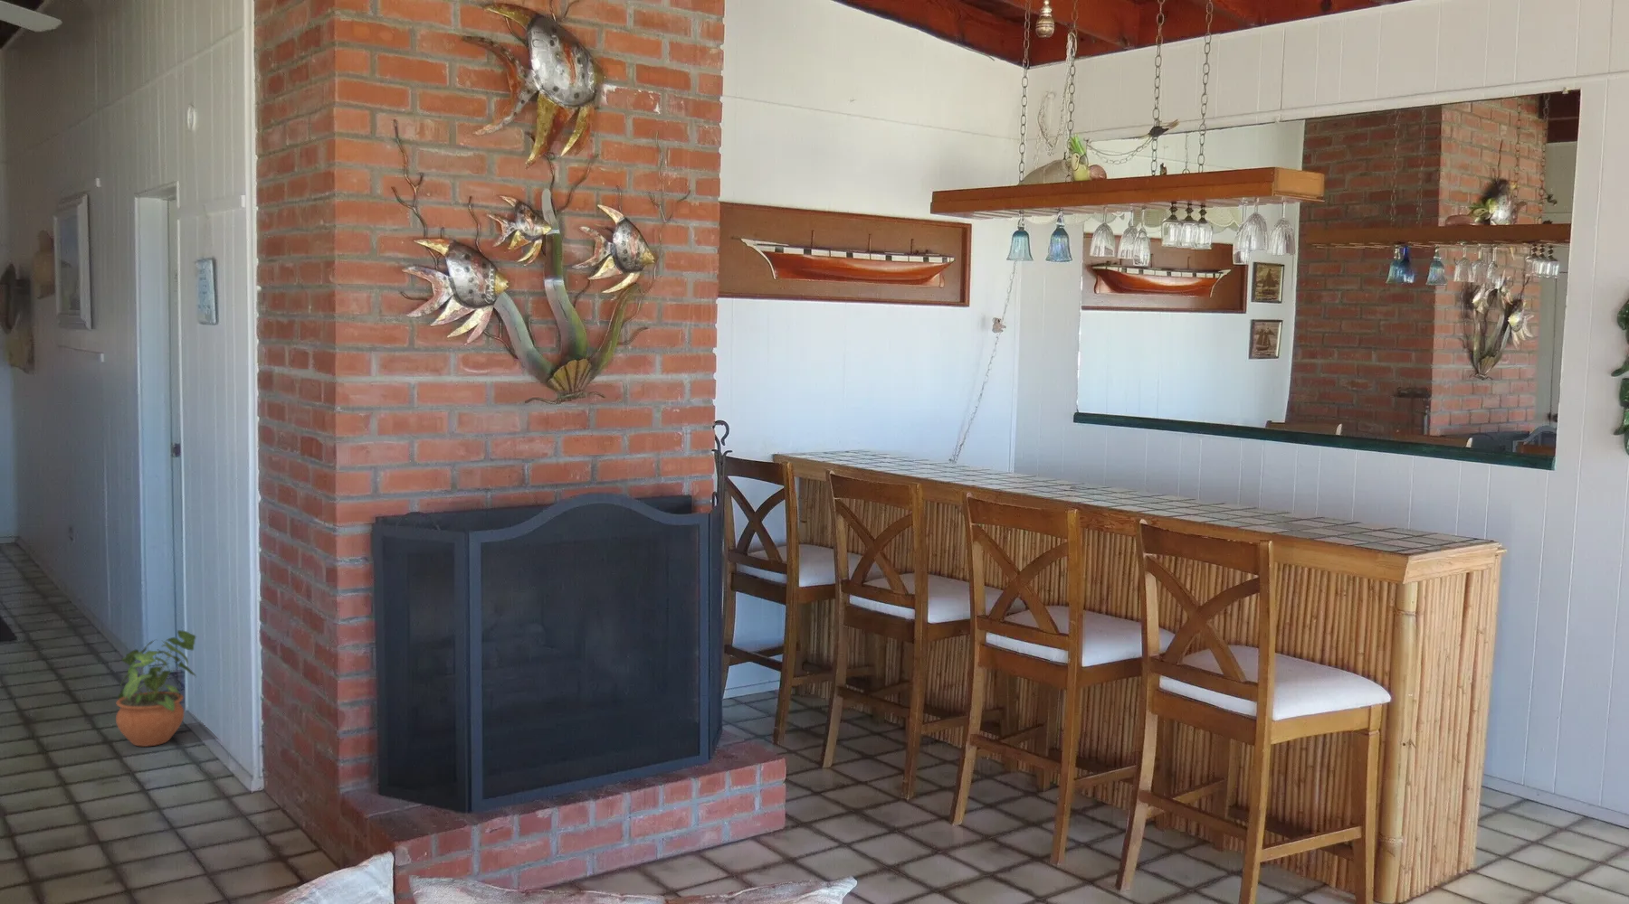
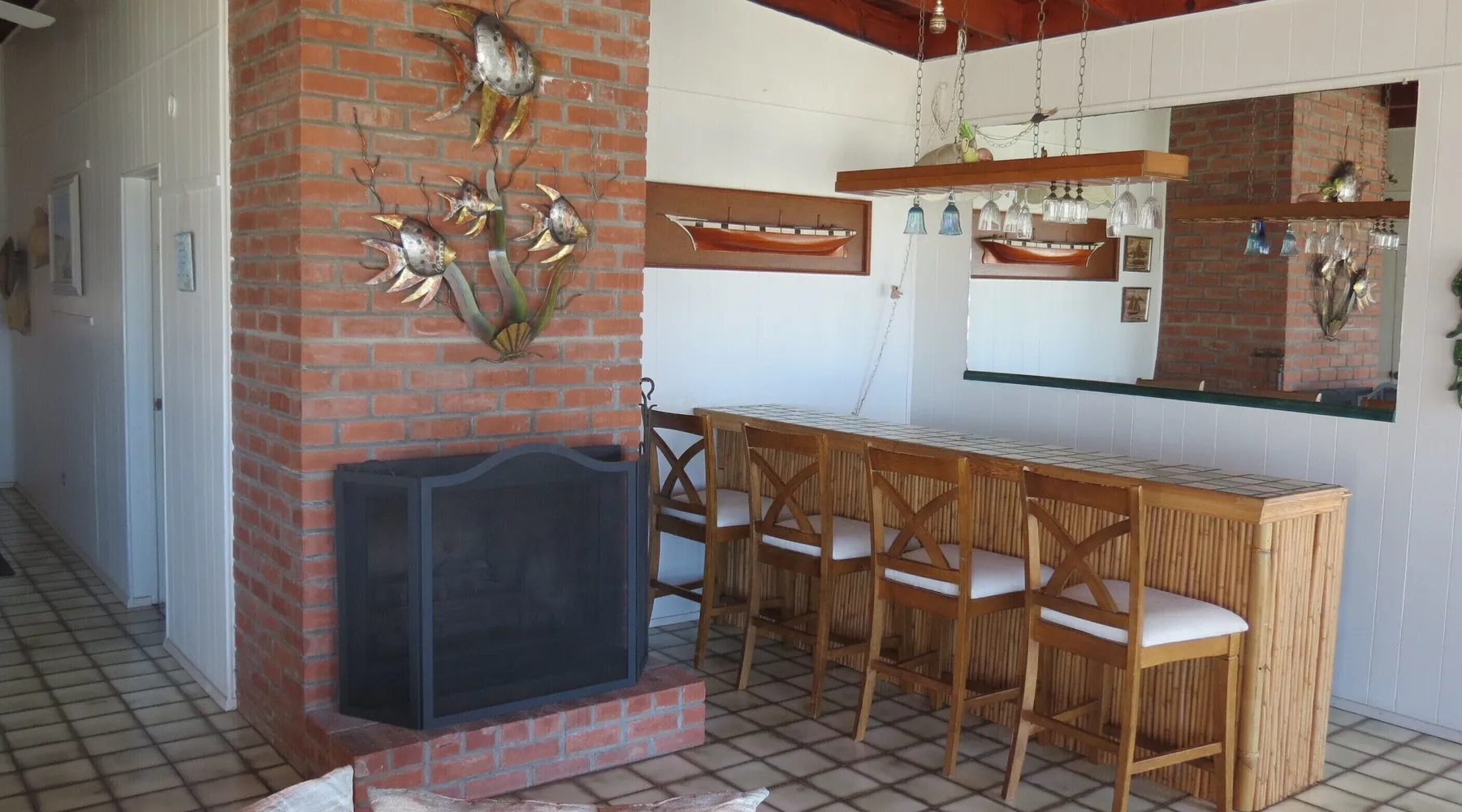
- potted plant (162, 685)
